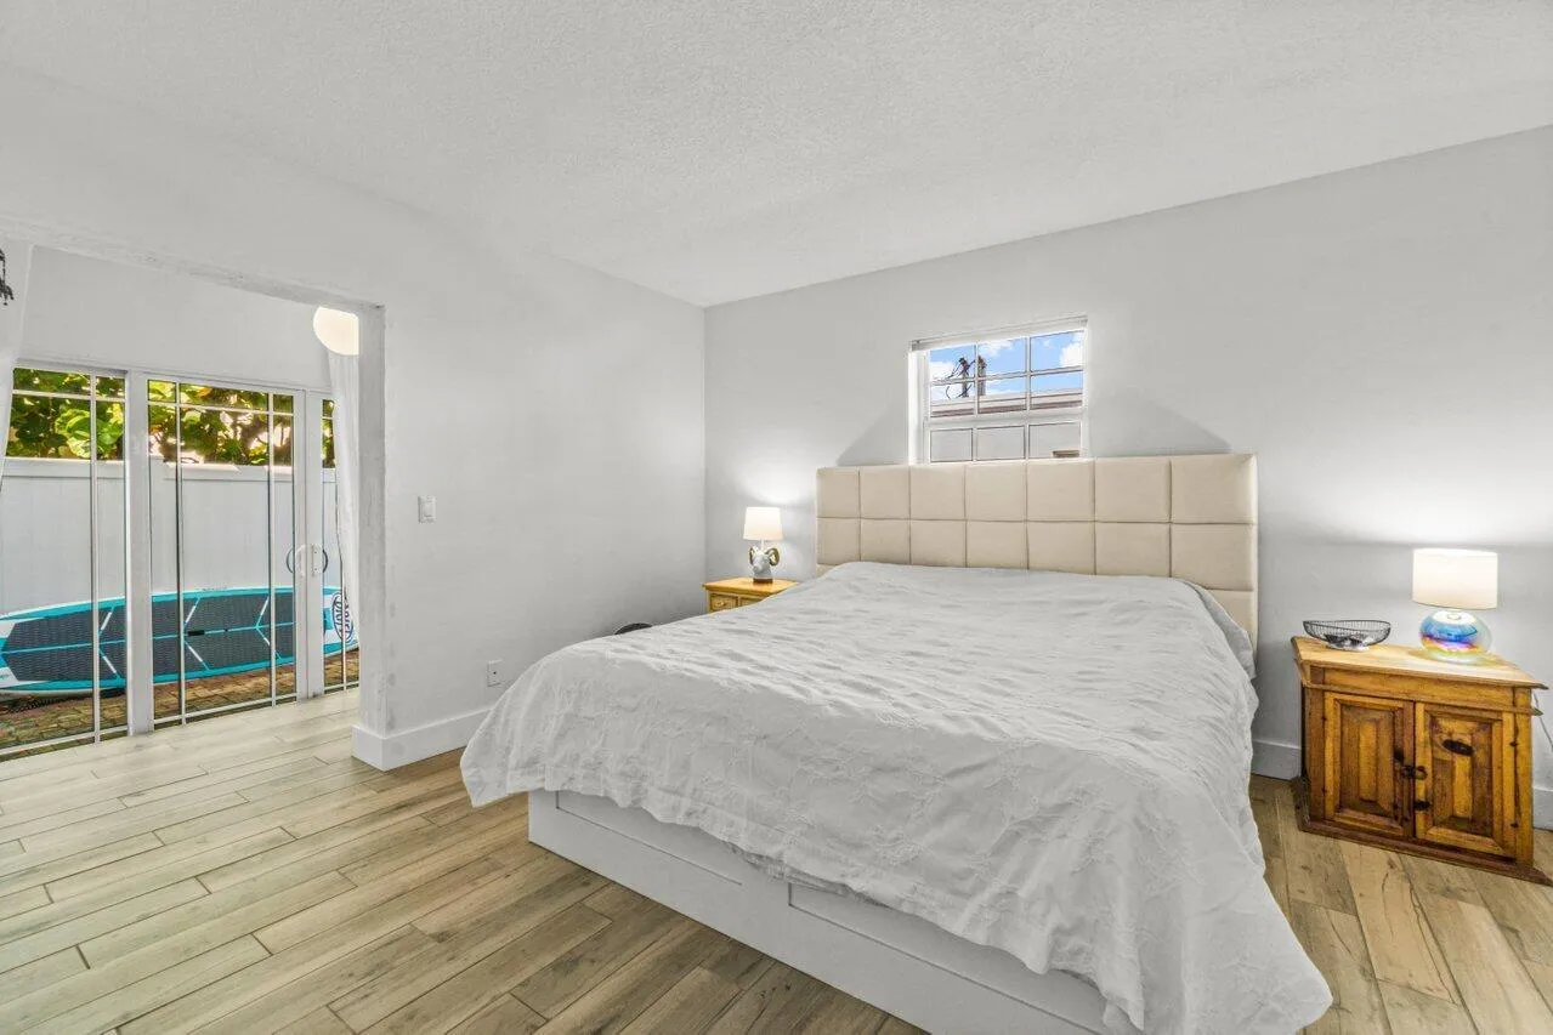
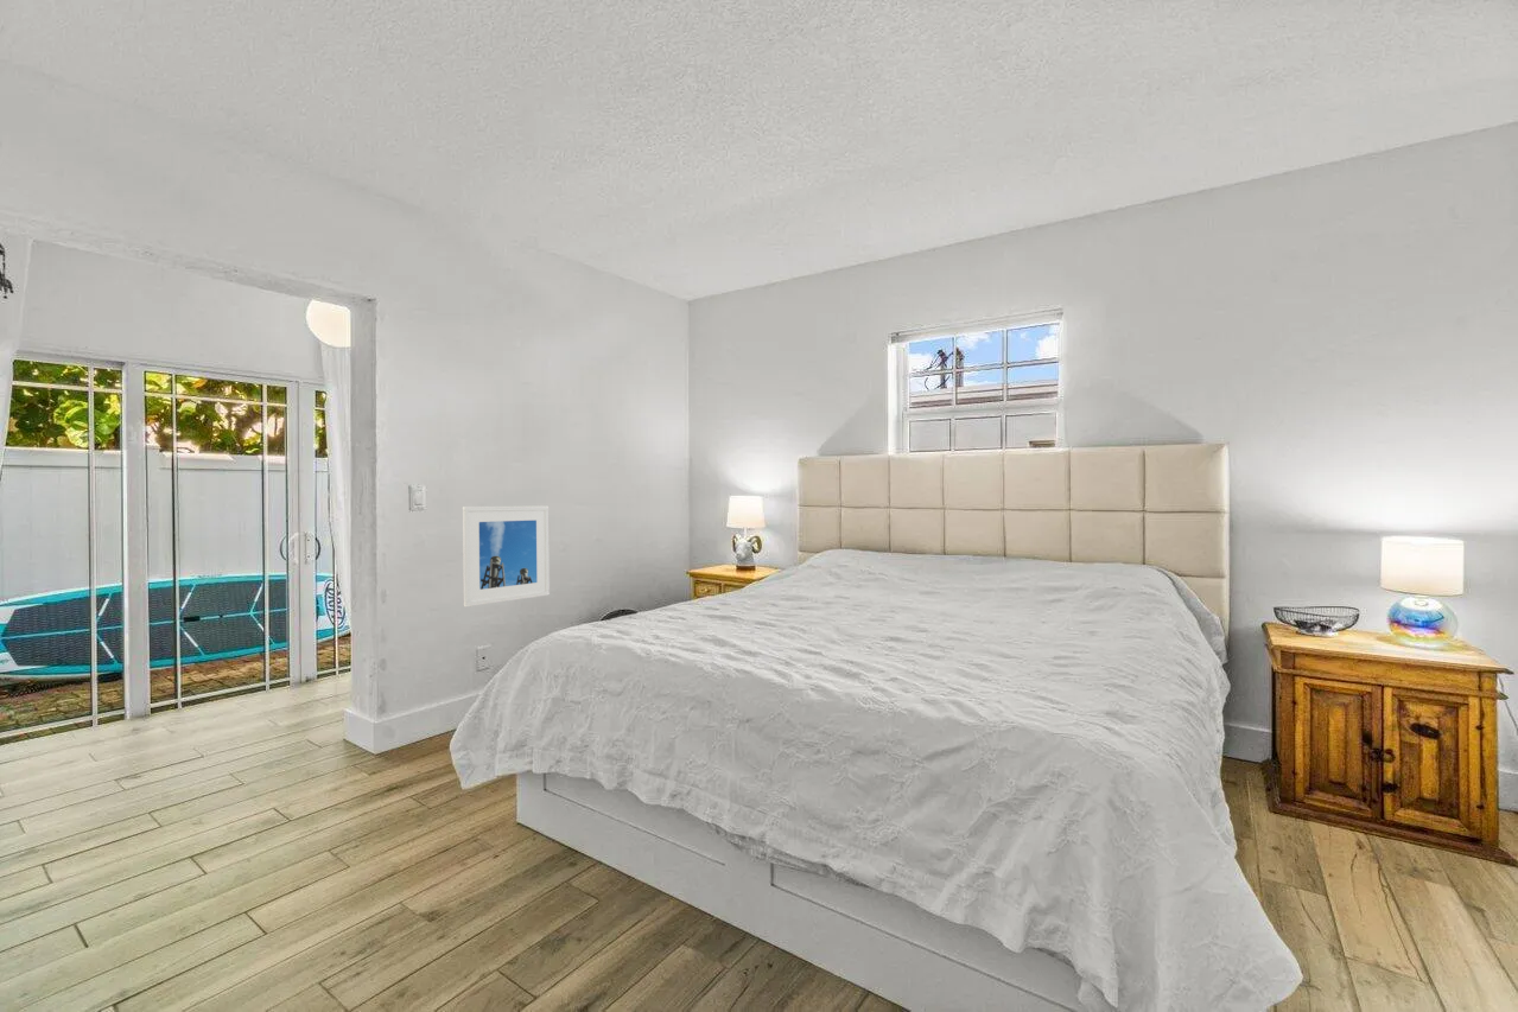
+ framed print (508, 553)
